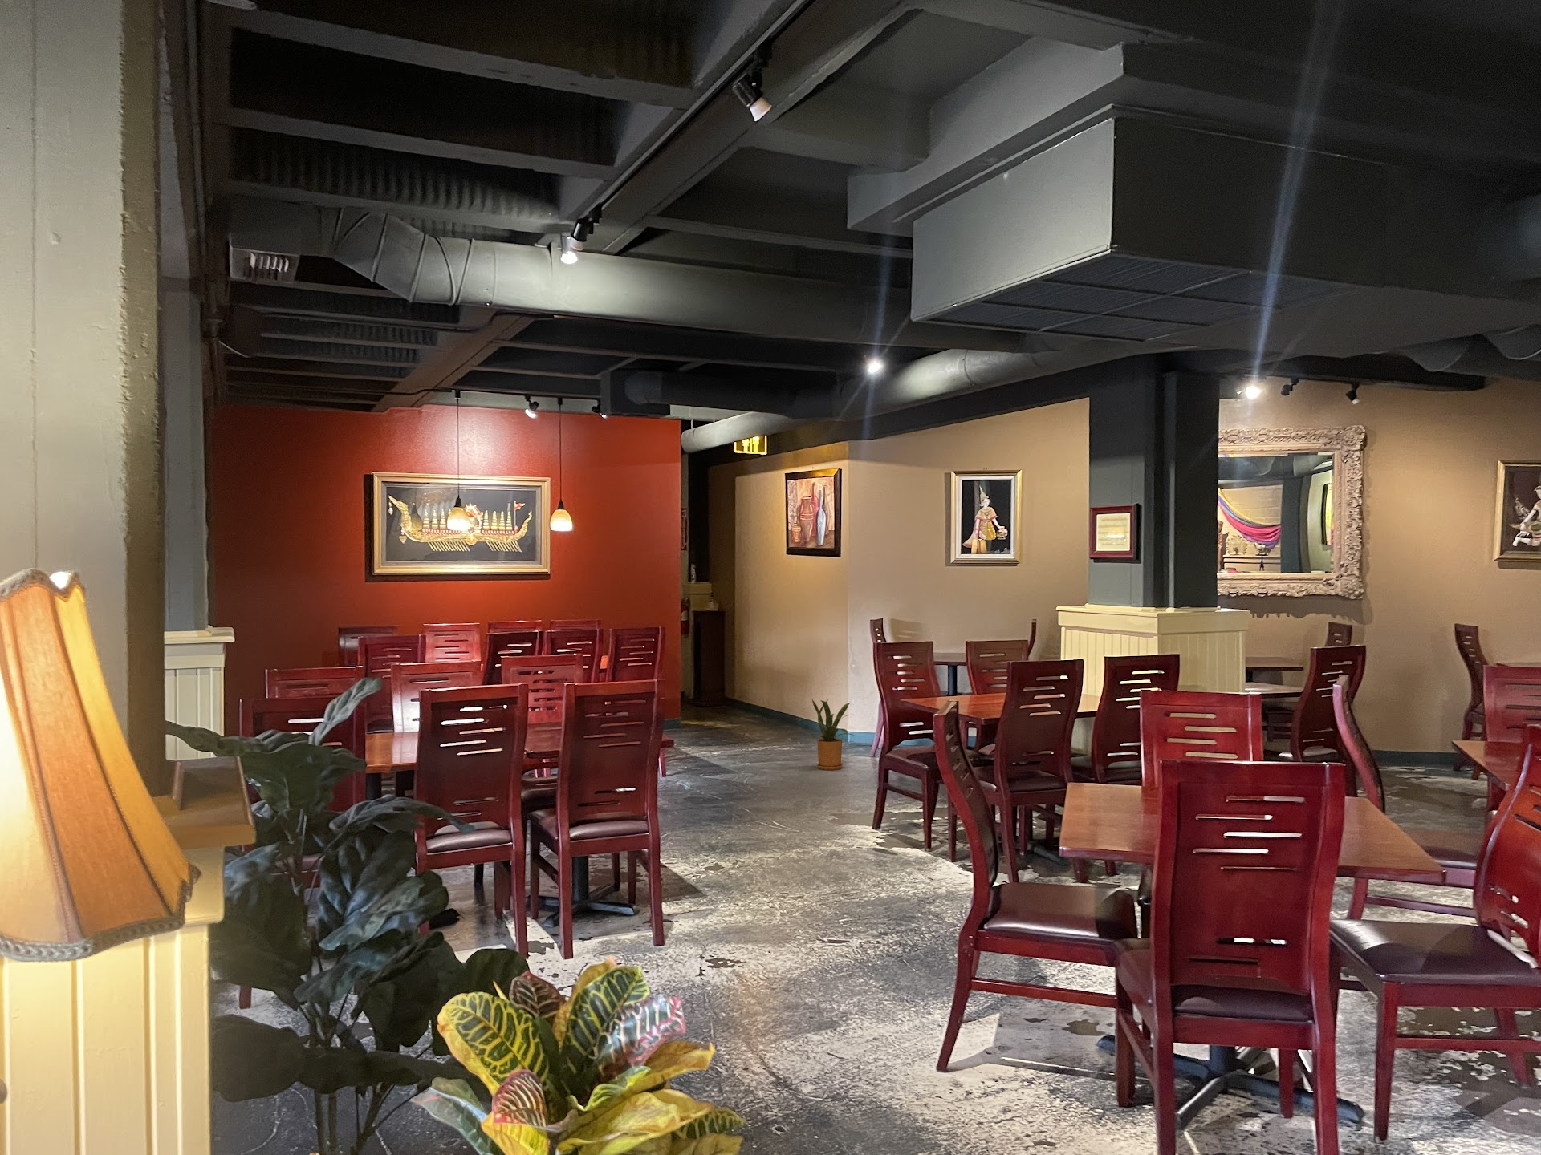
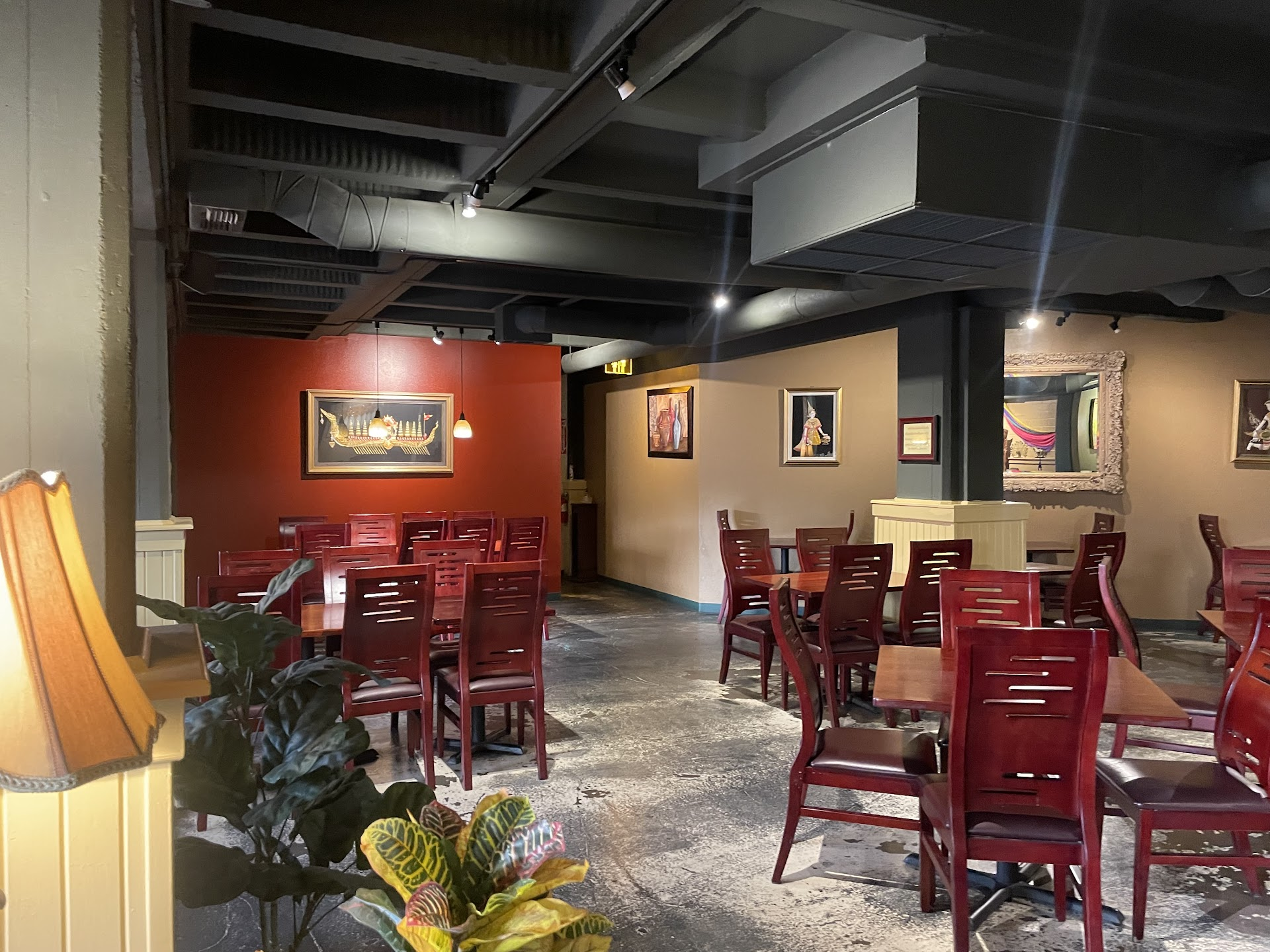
- house plant (834, 733)
